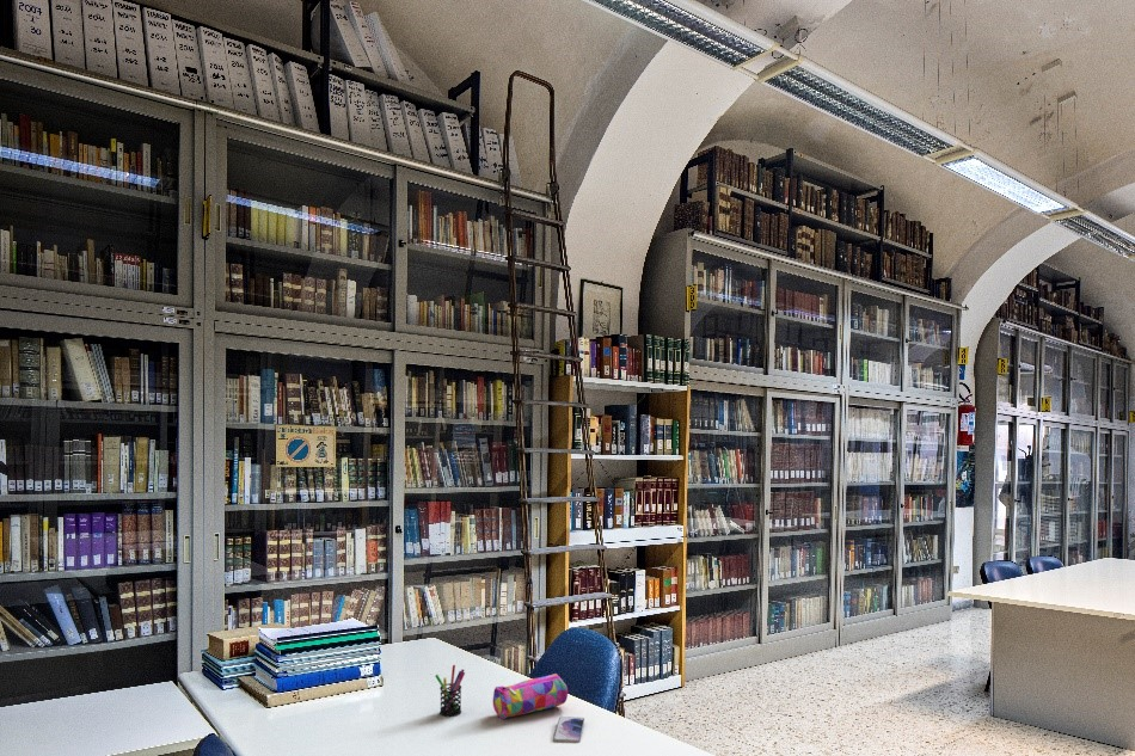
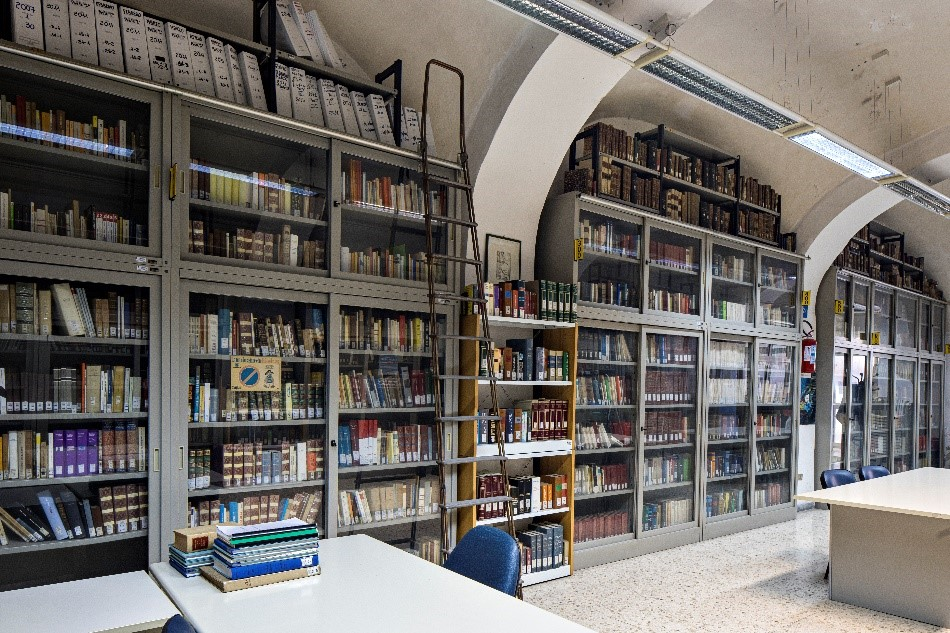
- pencil case (529, 695)
- pen holder (448, 689)
- smartphone (569, 729)
